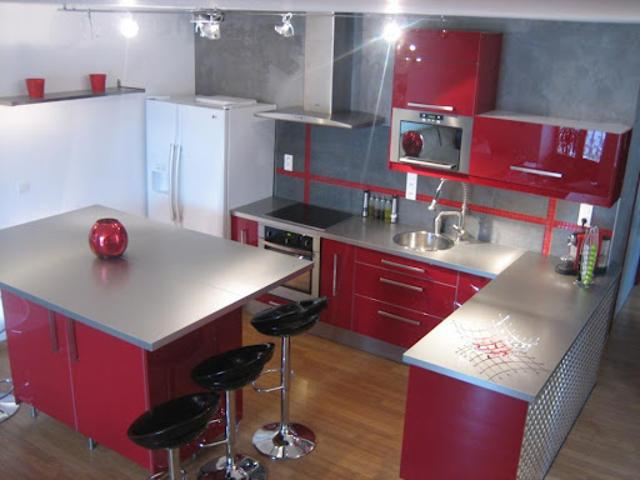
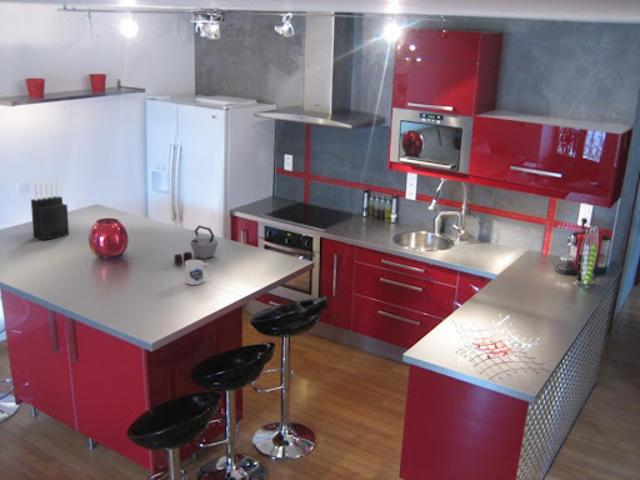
+ knife block (50, 208)
+ mug (197, 272)
+ kettle (194, 244)
